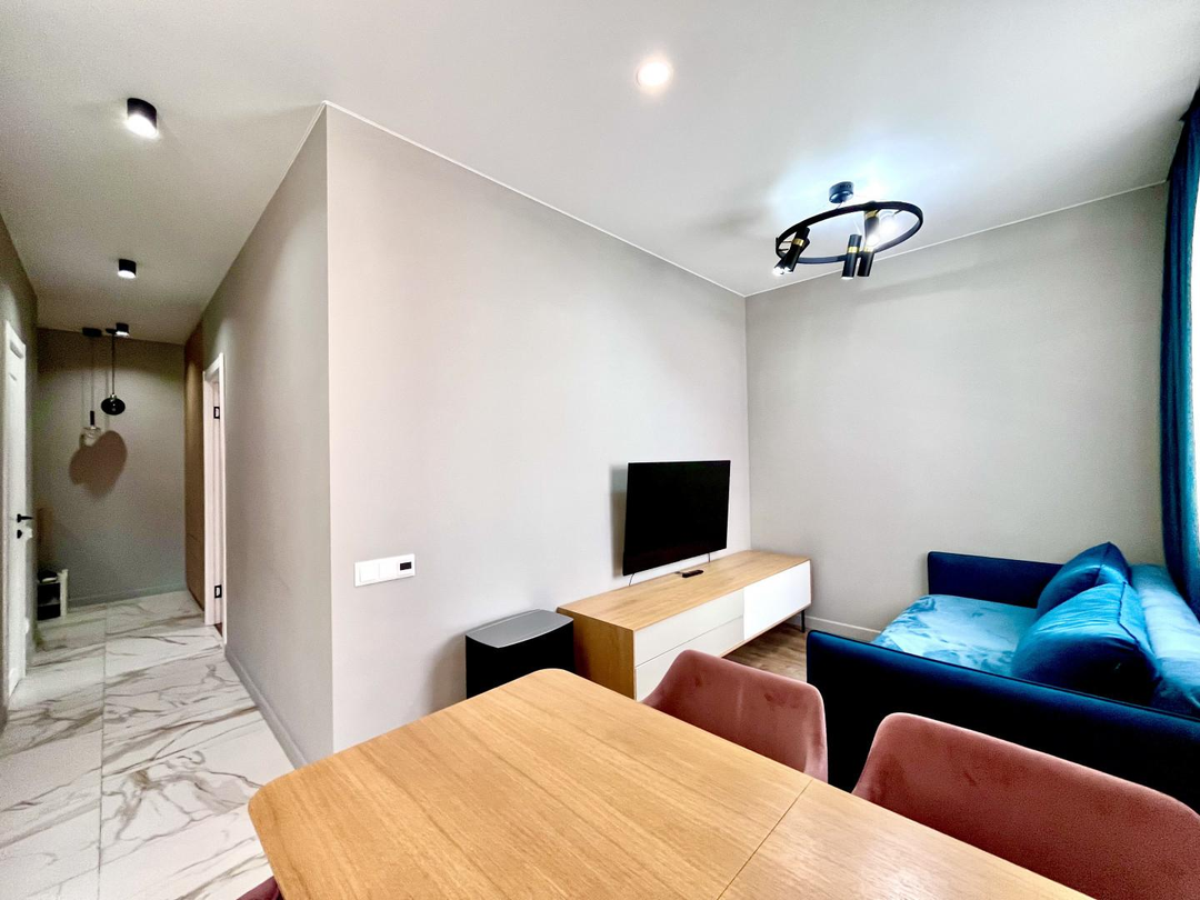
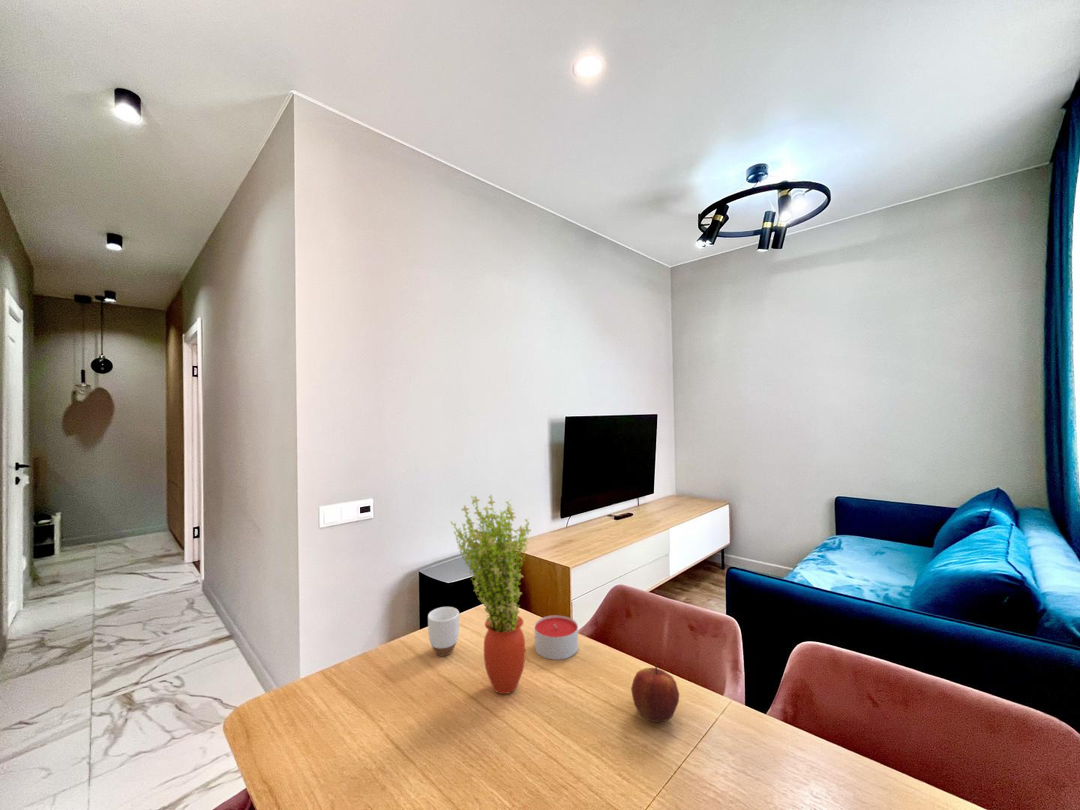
+ candle (556, 635)
+ apple (654, 692)
+ potted plant (491, 594)
+ mug (447, 629)
